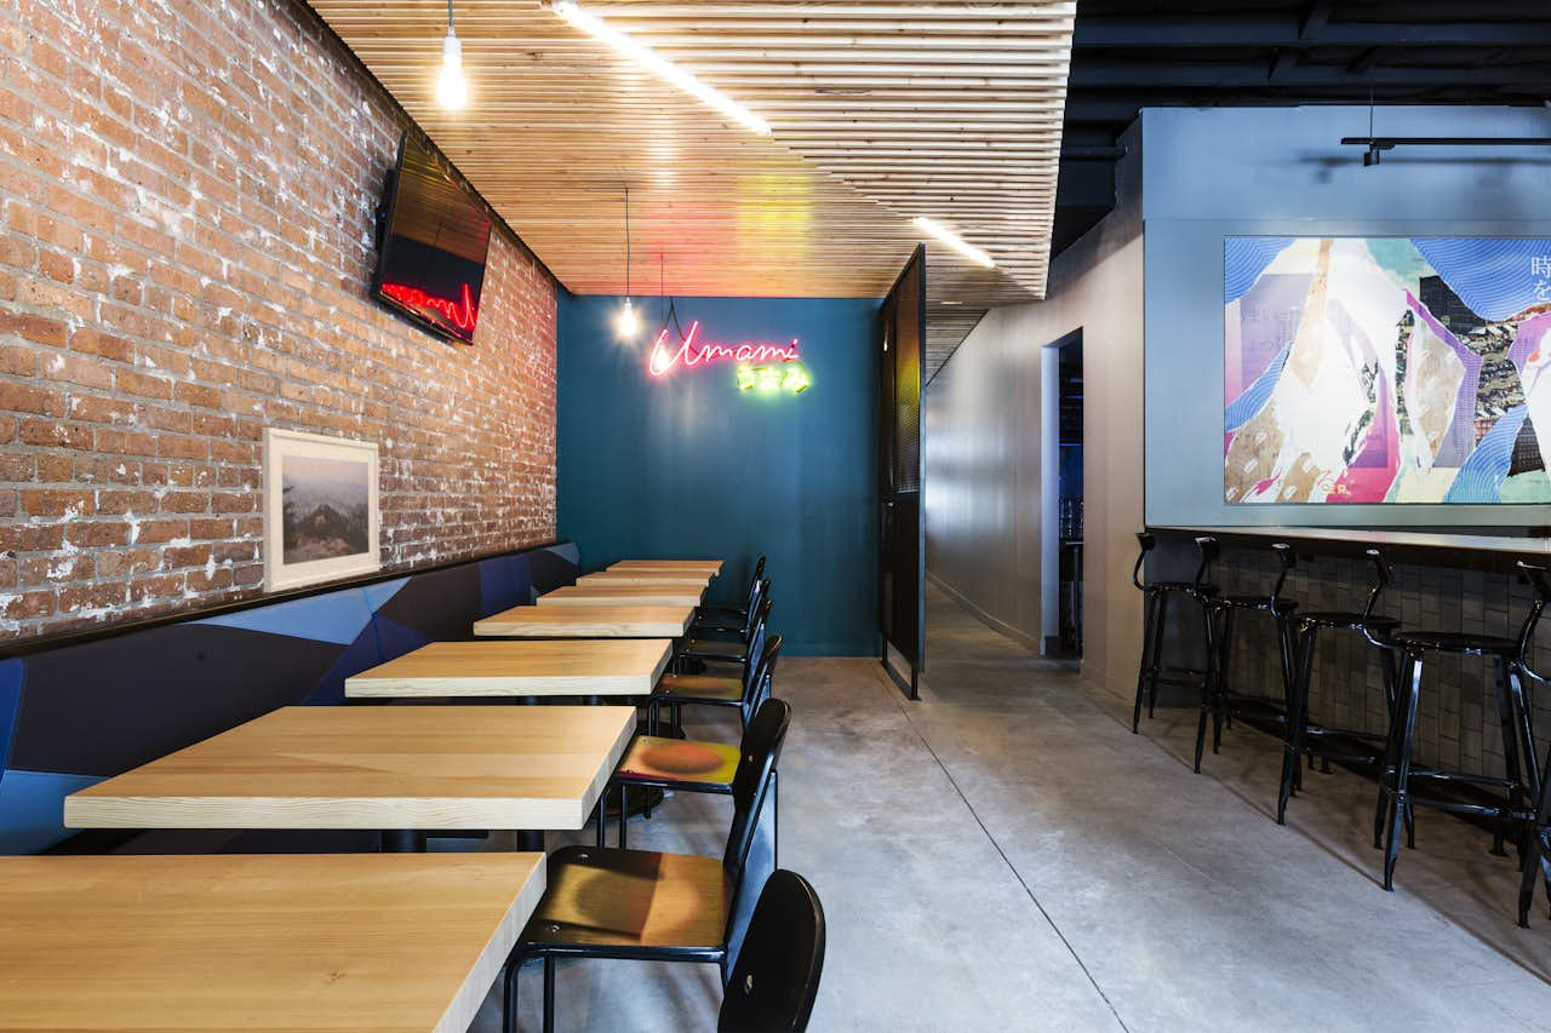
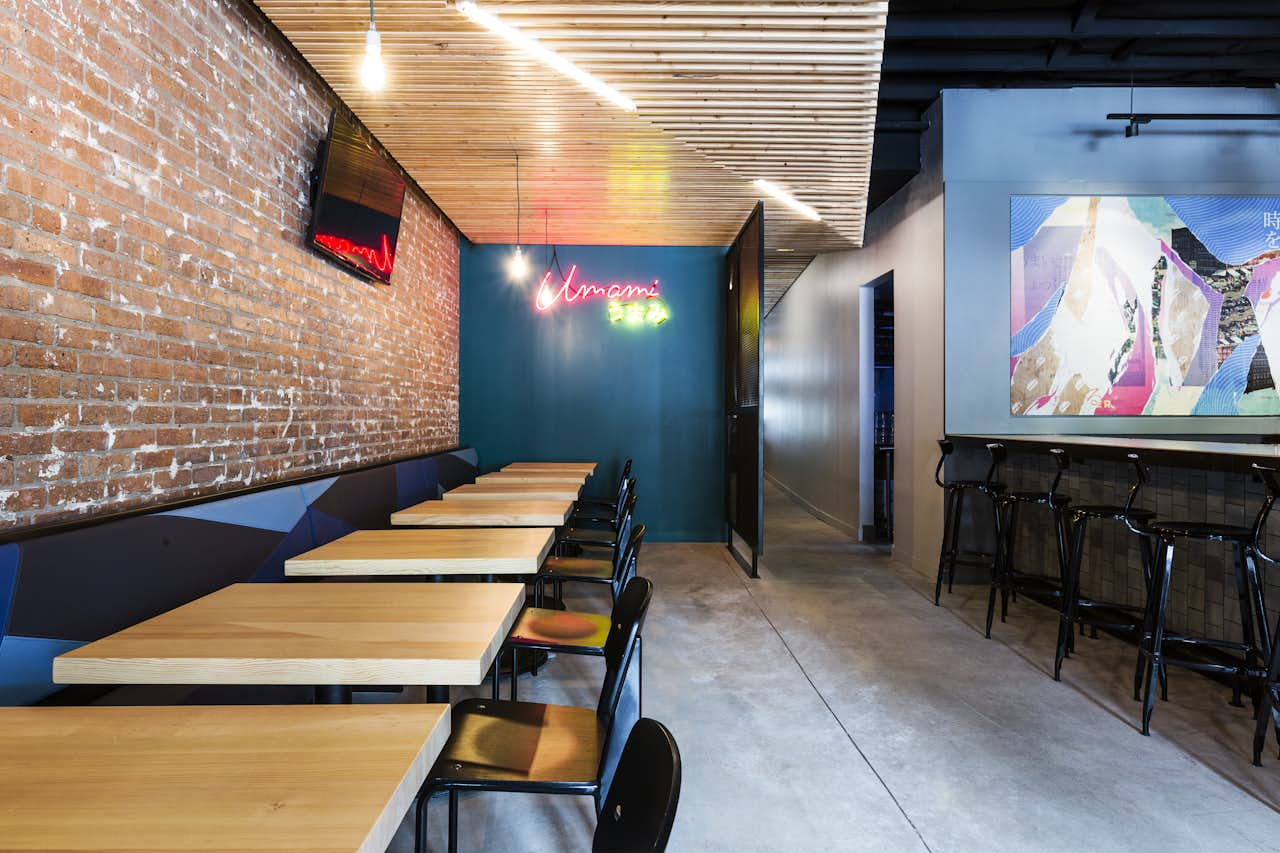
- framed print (328, 509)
